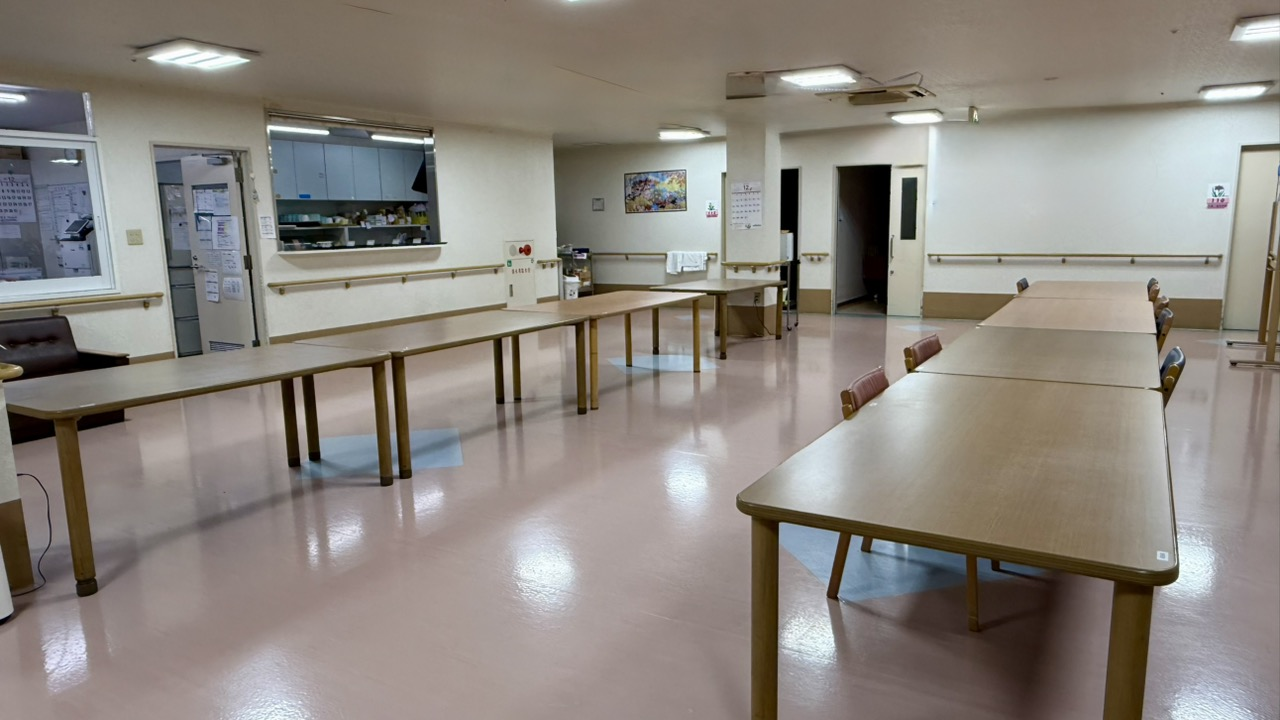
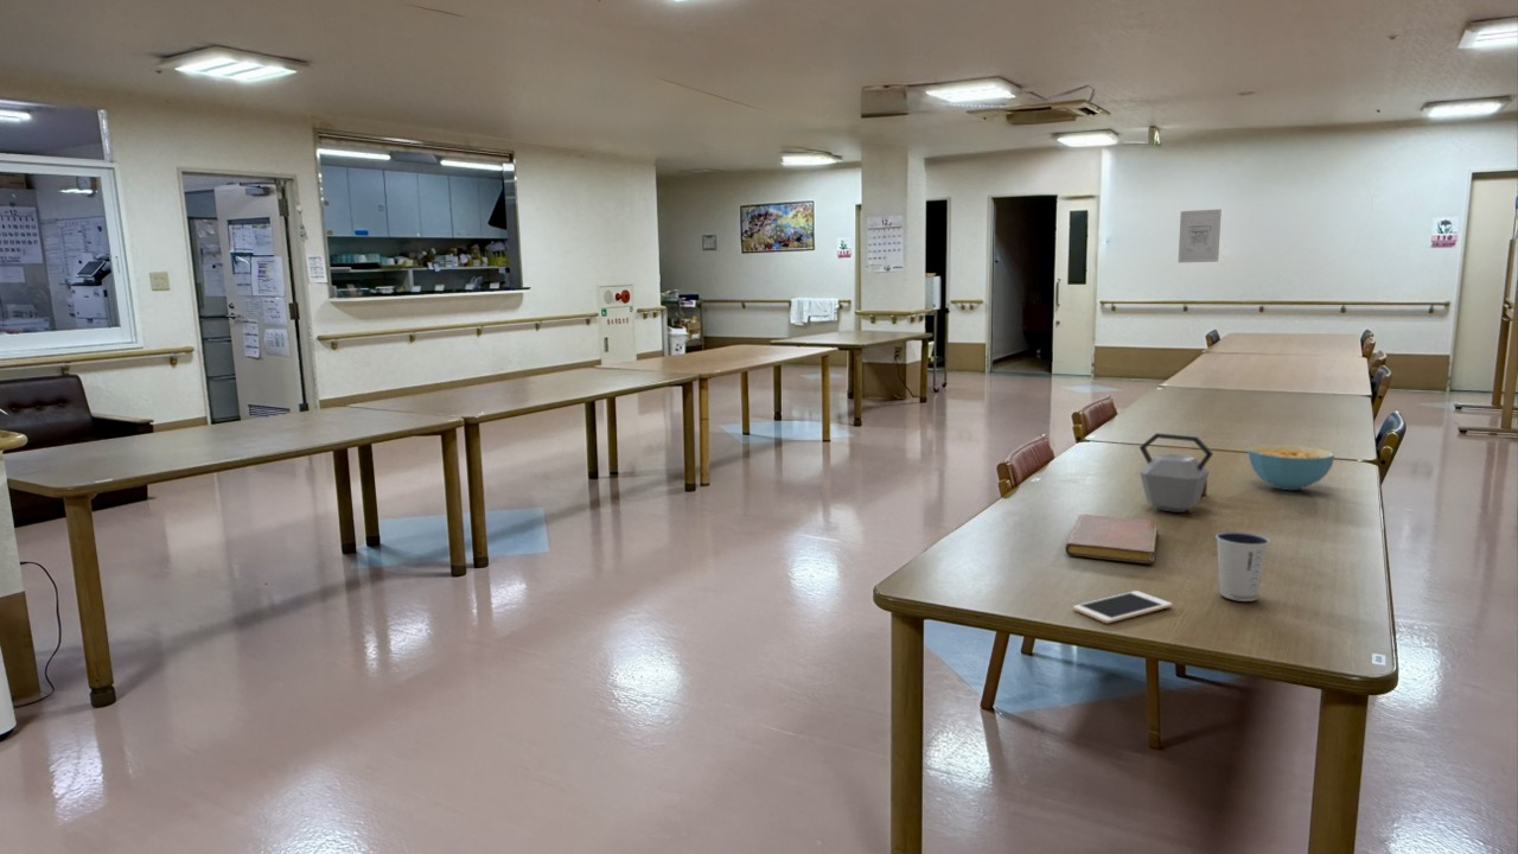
+ kettle (1184, 466)
+ wall art (1199, 236)
+ notebook (1112, 536)
+ cell phone (1122, 606)
+ cereal bowl (1288, 469)
+ dixie cup (1240, 567)
